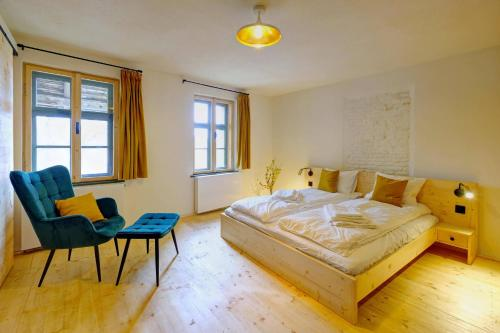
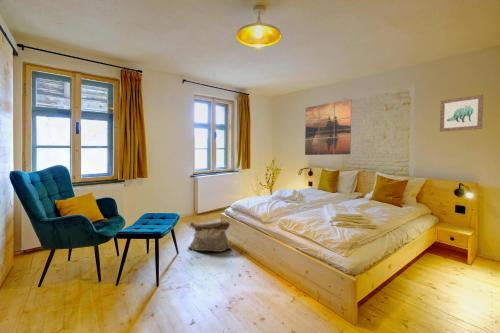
+ wall art (326, 129)
+ bag (209, 235)
+ wall art (460, 114)
